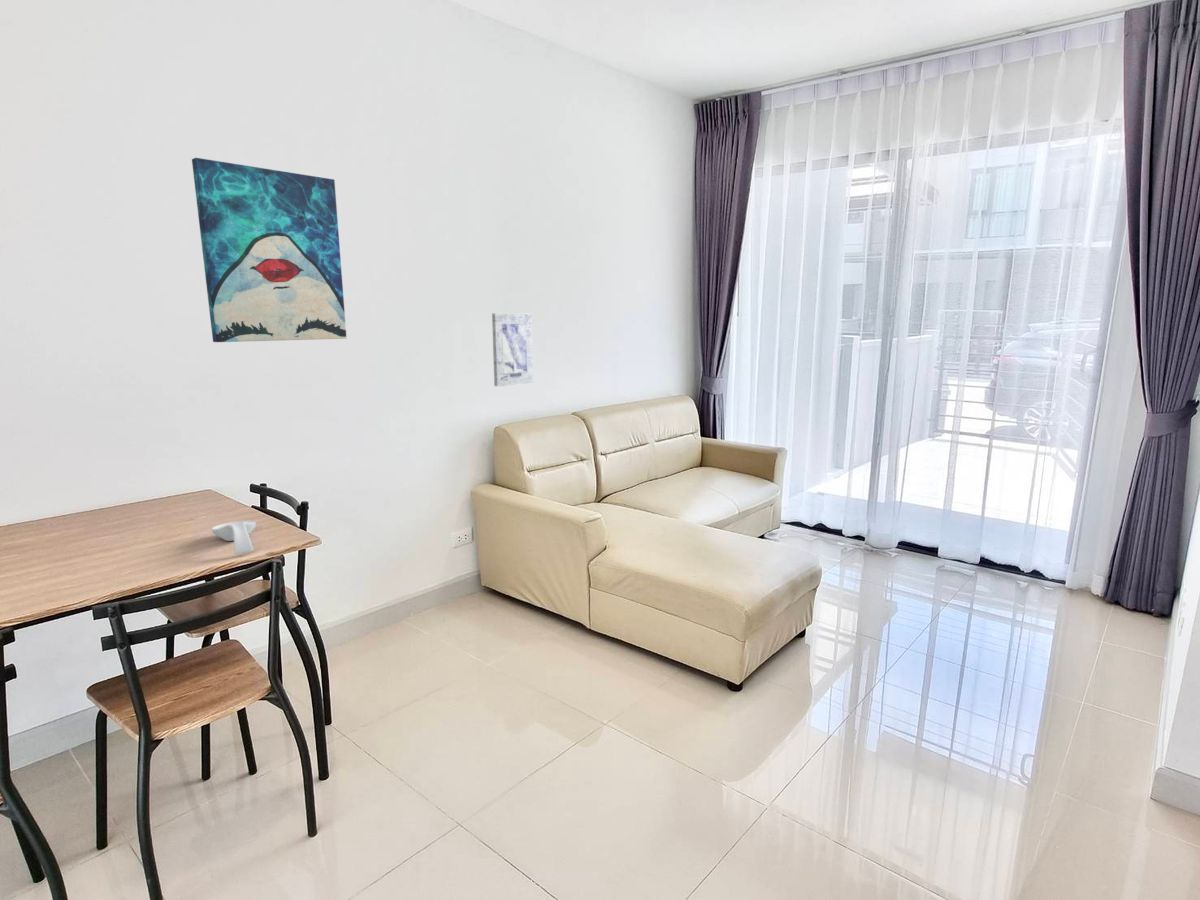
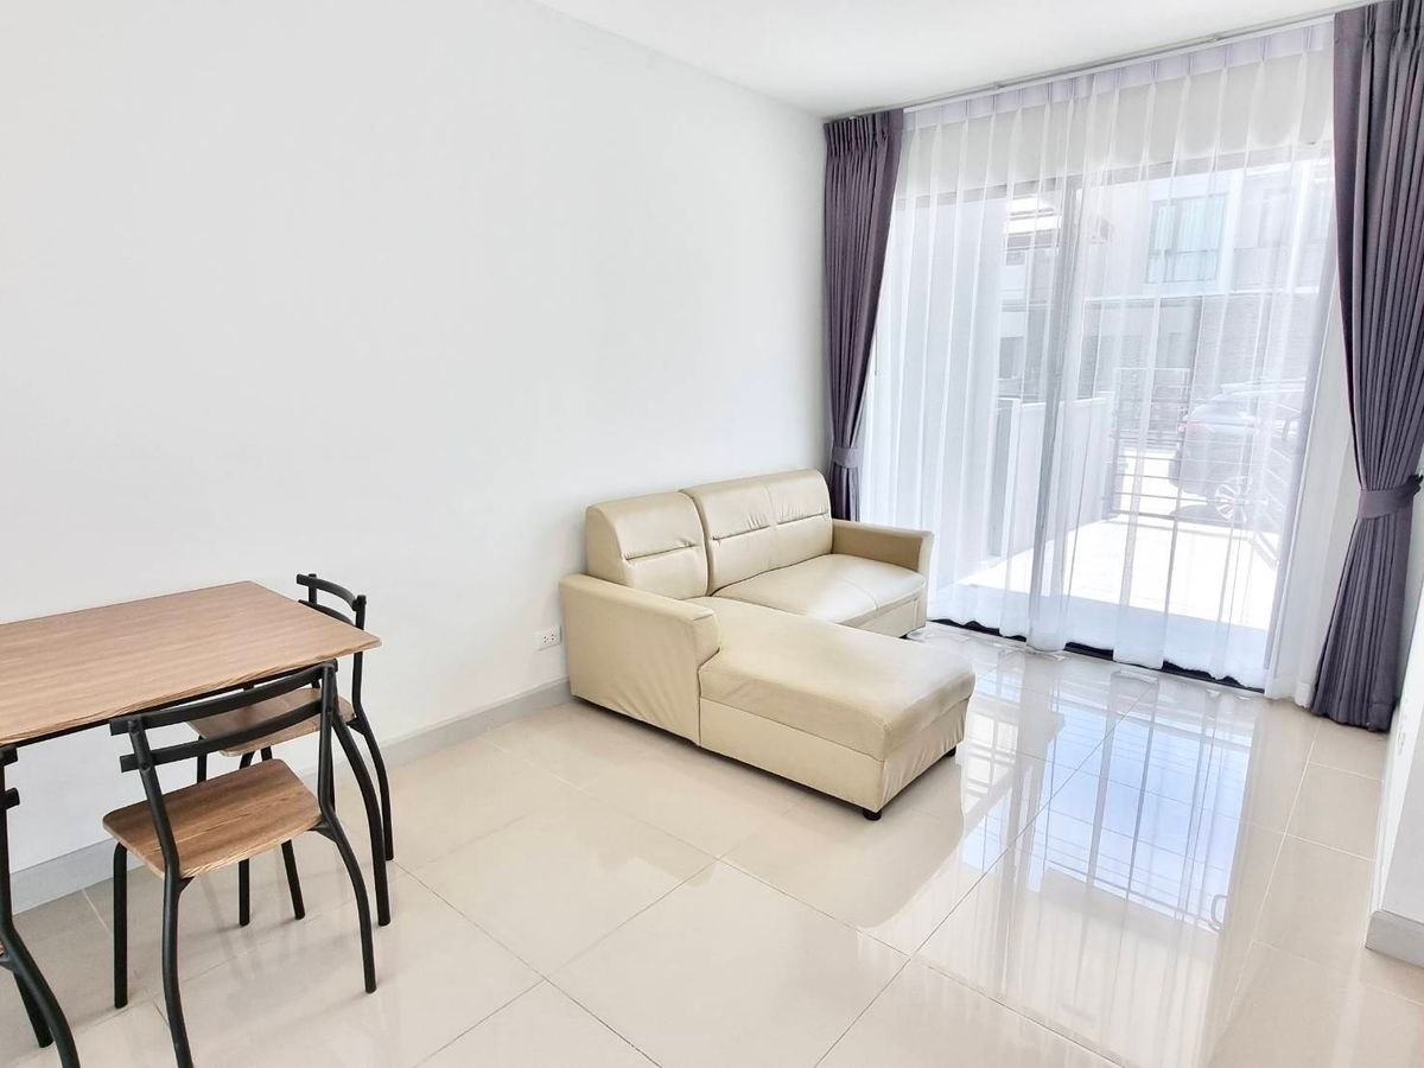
- wall art (513, 349)
- spoon rest (237, 531)
- wall art (276, 257)
